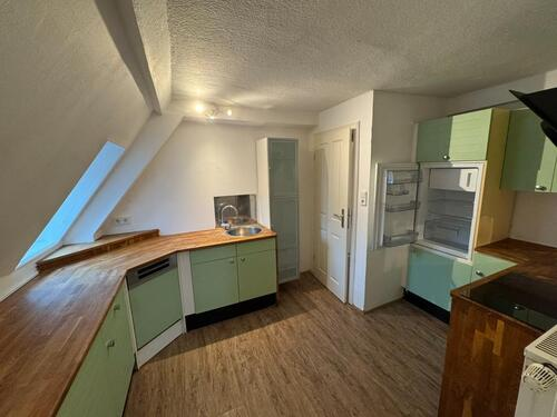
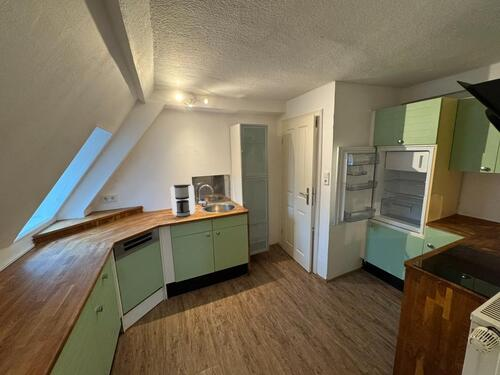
+ coffee maker (182, 200)
